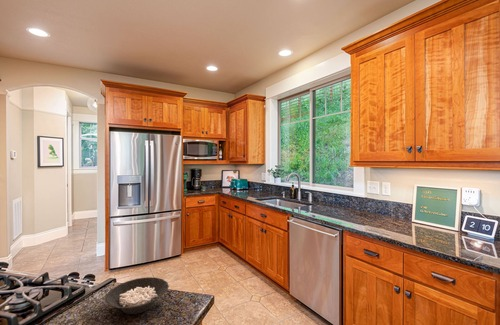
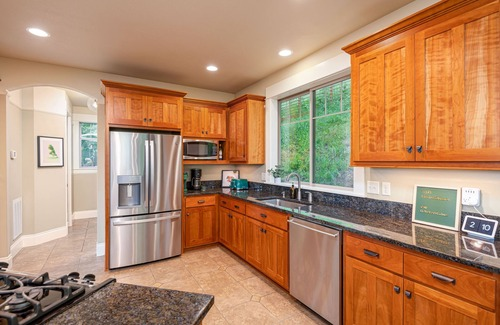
- cereal bowl (138, 297)
